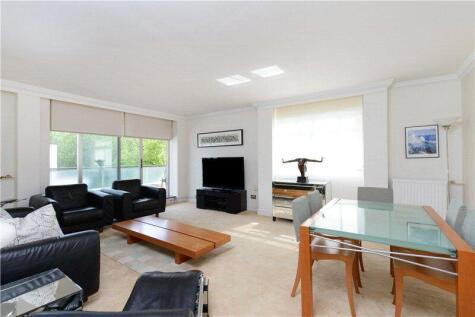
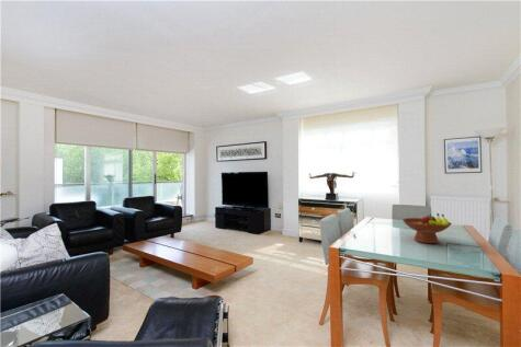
+ fruit bowl (426, 227)
